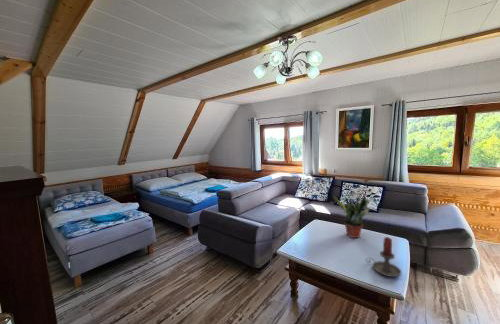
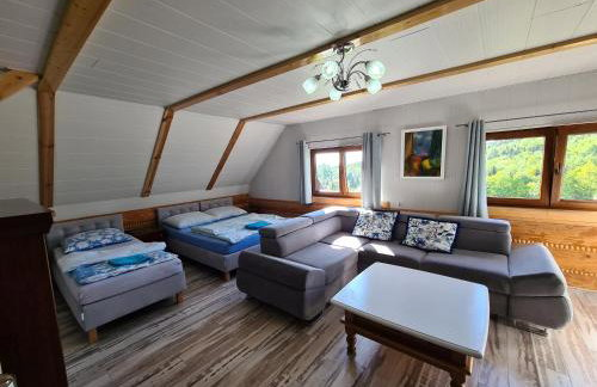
- candle holder (383, 253)
- potted plant (351, 213)
